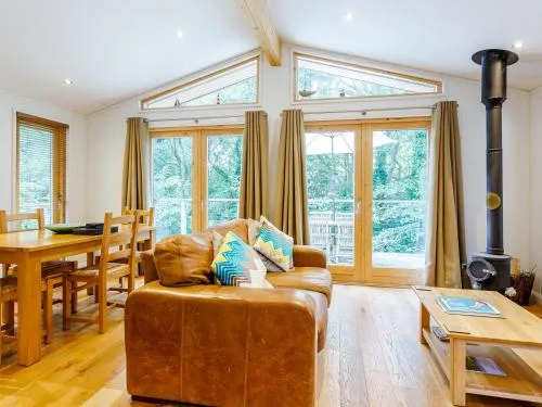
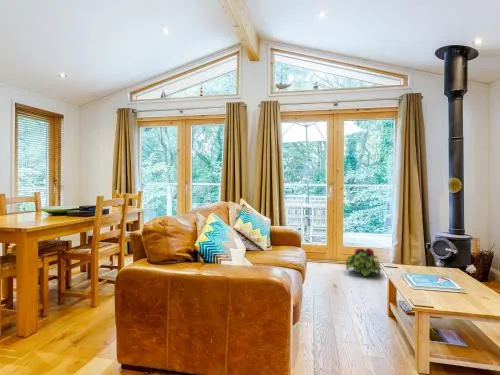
+ potted plant (364, 260)
